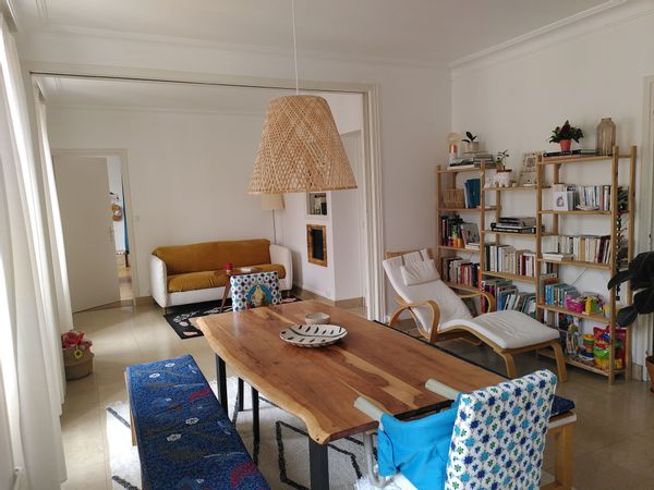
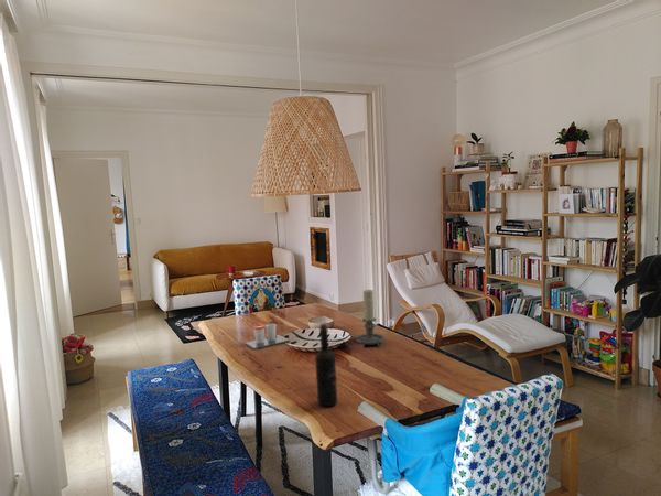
+ wine bottle (325, 364)
+ candle holder (370, 316)
+ cup (263, 333)
